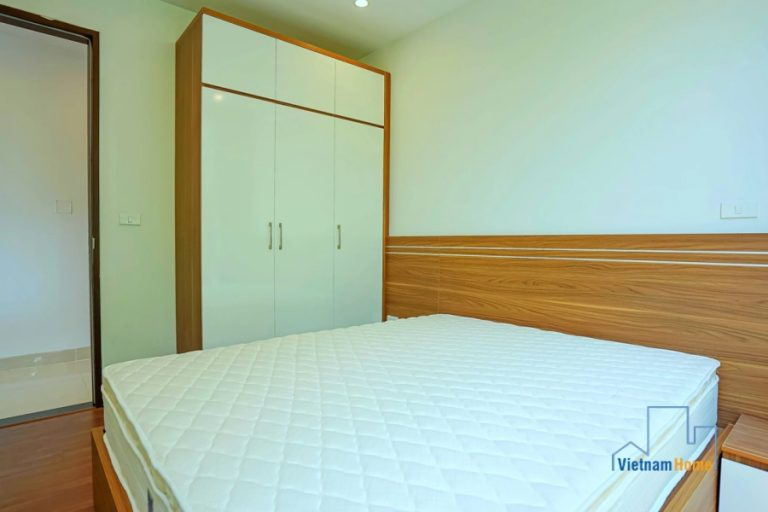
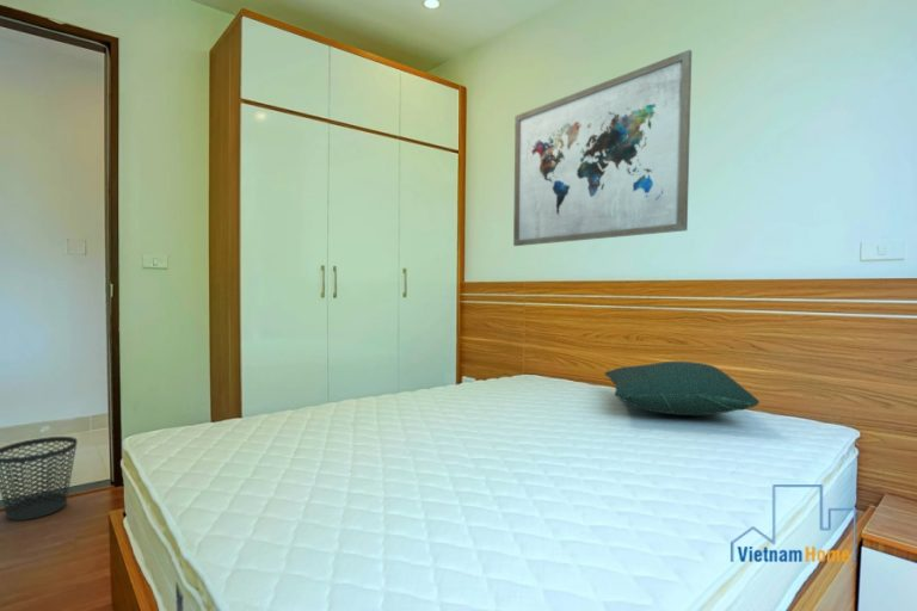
+ wall art (587, 163)
+ pillow (670, 387)
+ wastebasket (36, 479)
